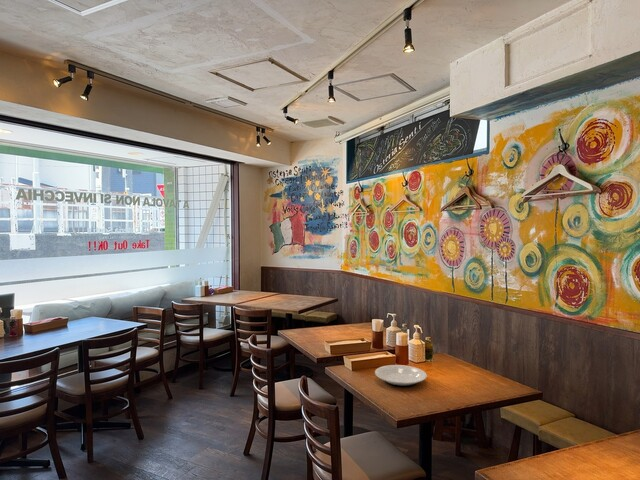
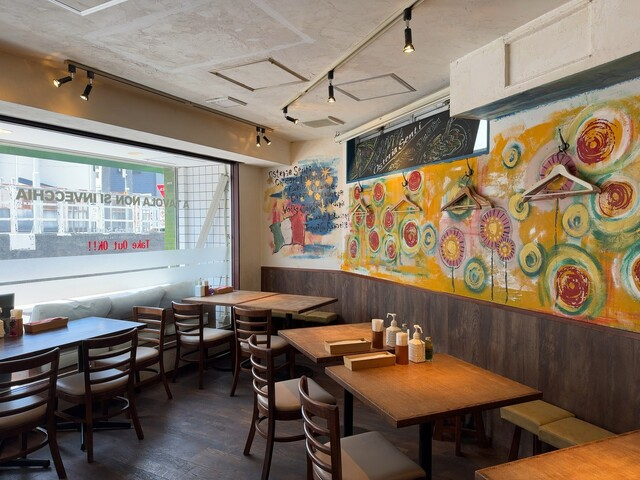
- plate (400, 377)
